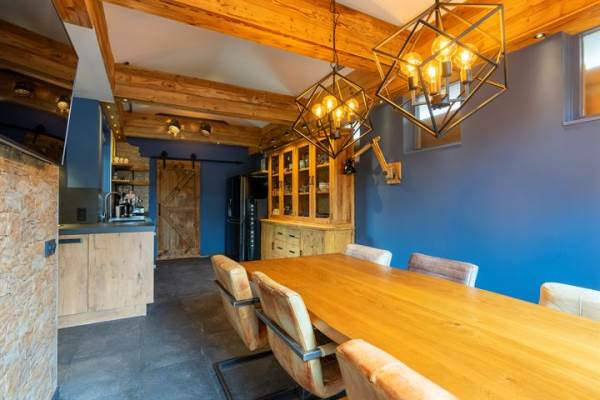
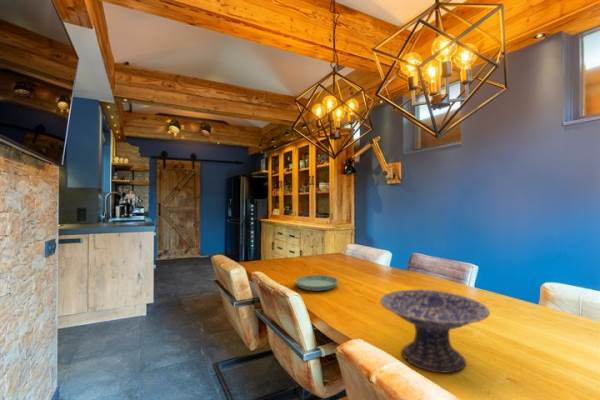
+ saucer (316, 283)
+ decorative bowl (431, 329)
